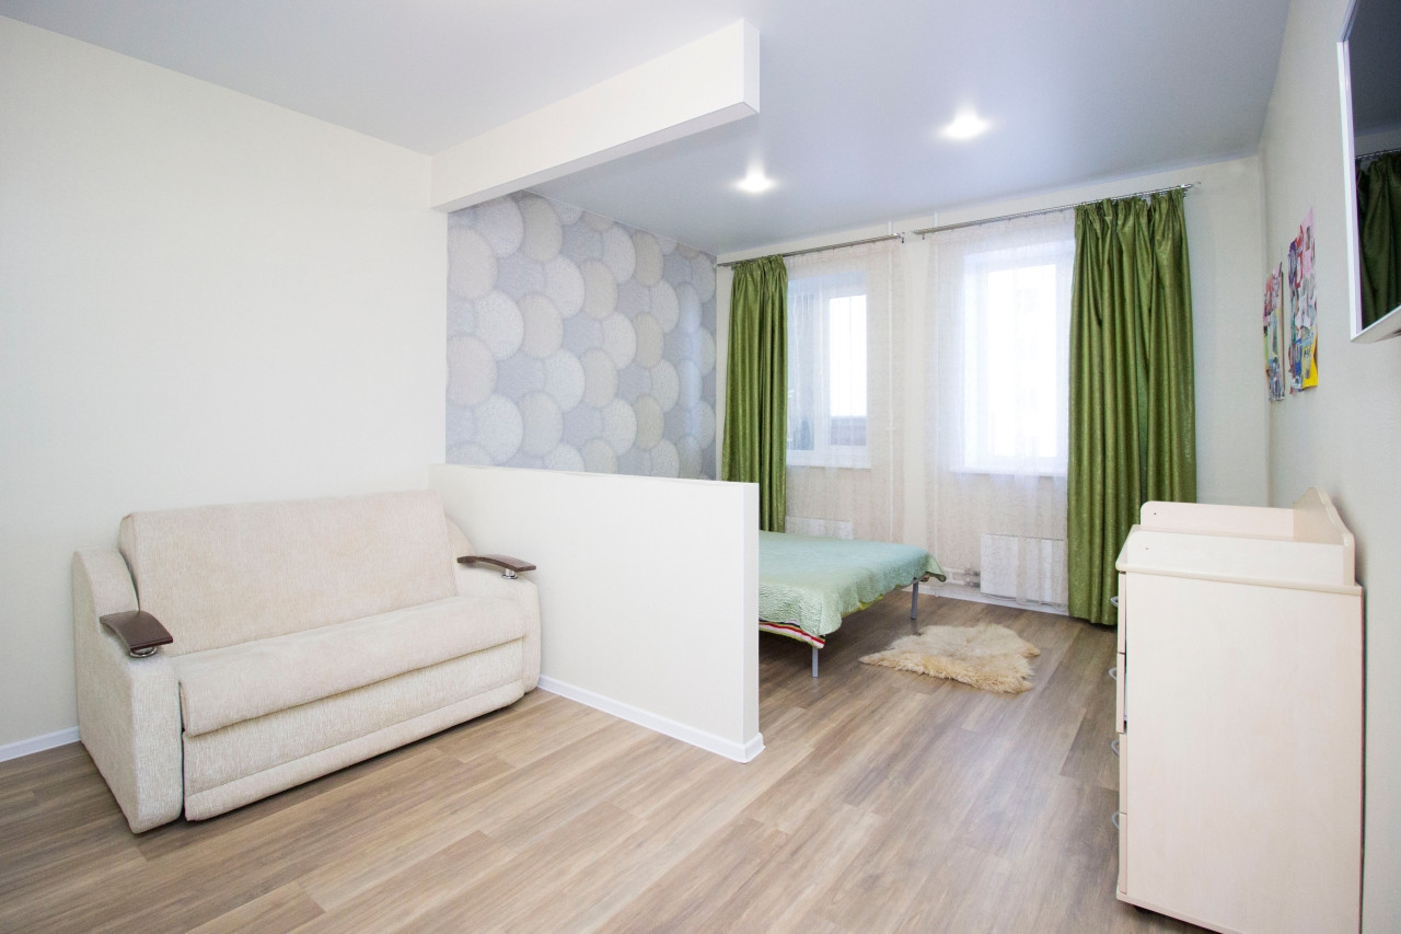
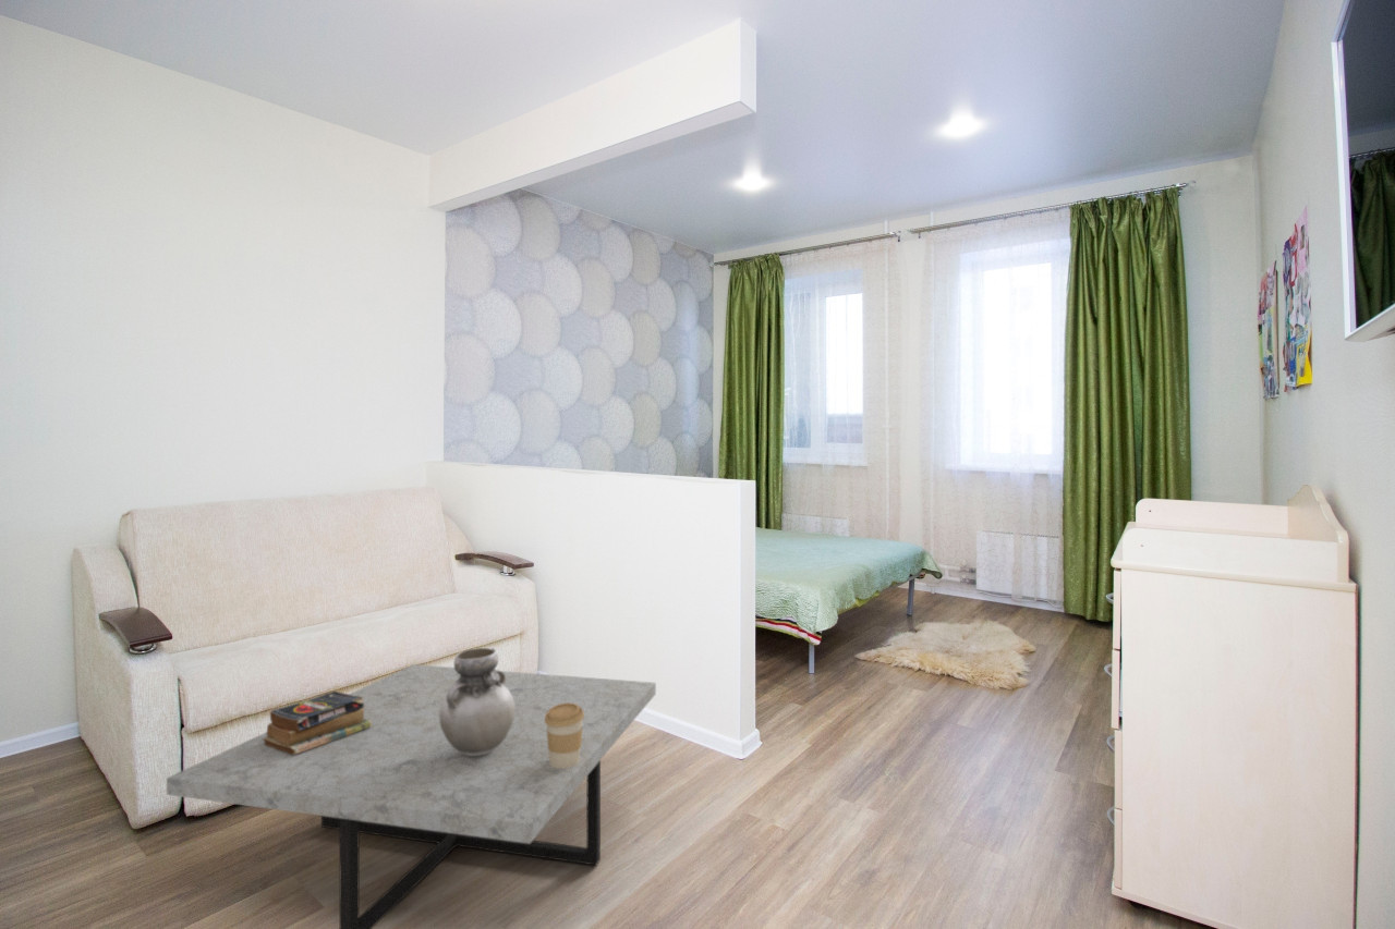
+ vase (477, 701)
+ coffee cup (563, 733)
+ coffee table (454, 782)
+ books (318, 719)
